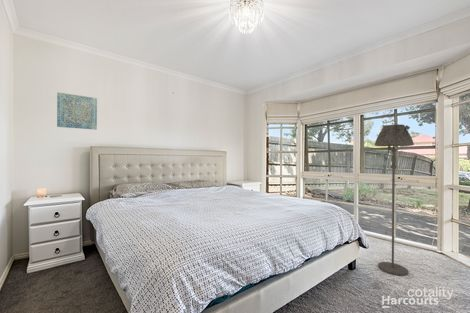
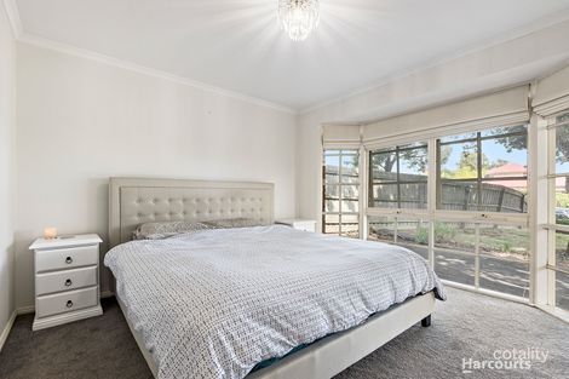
- floor lamp (393, 197)
- wall art (77, 111)
